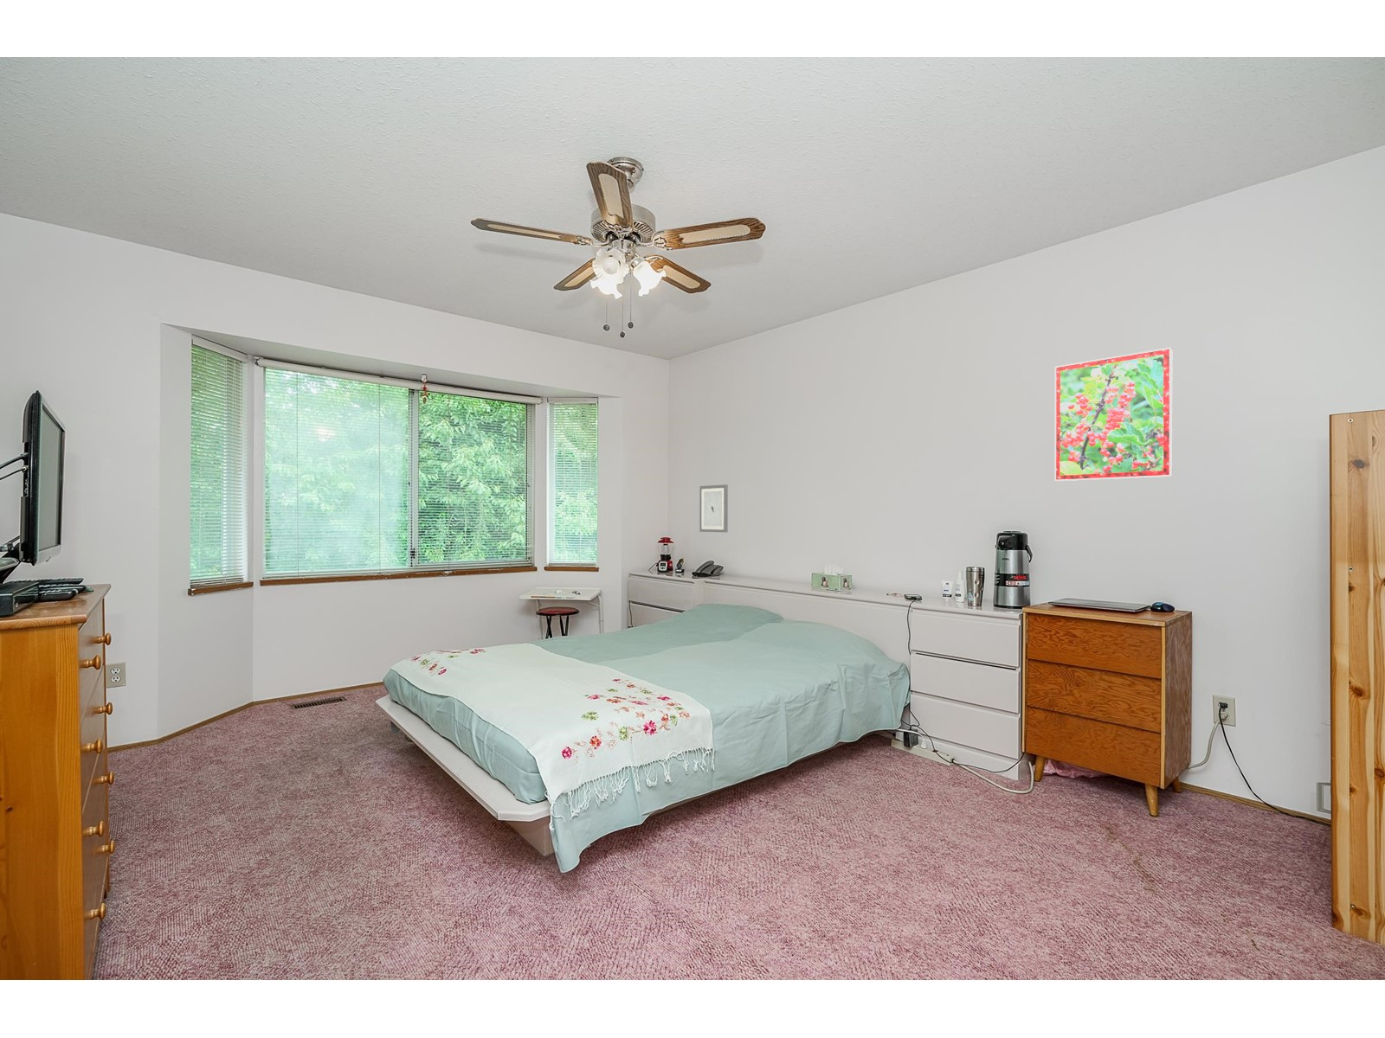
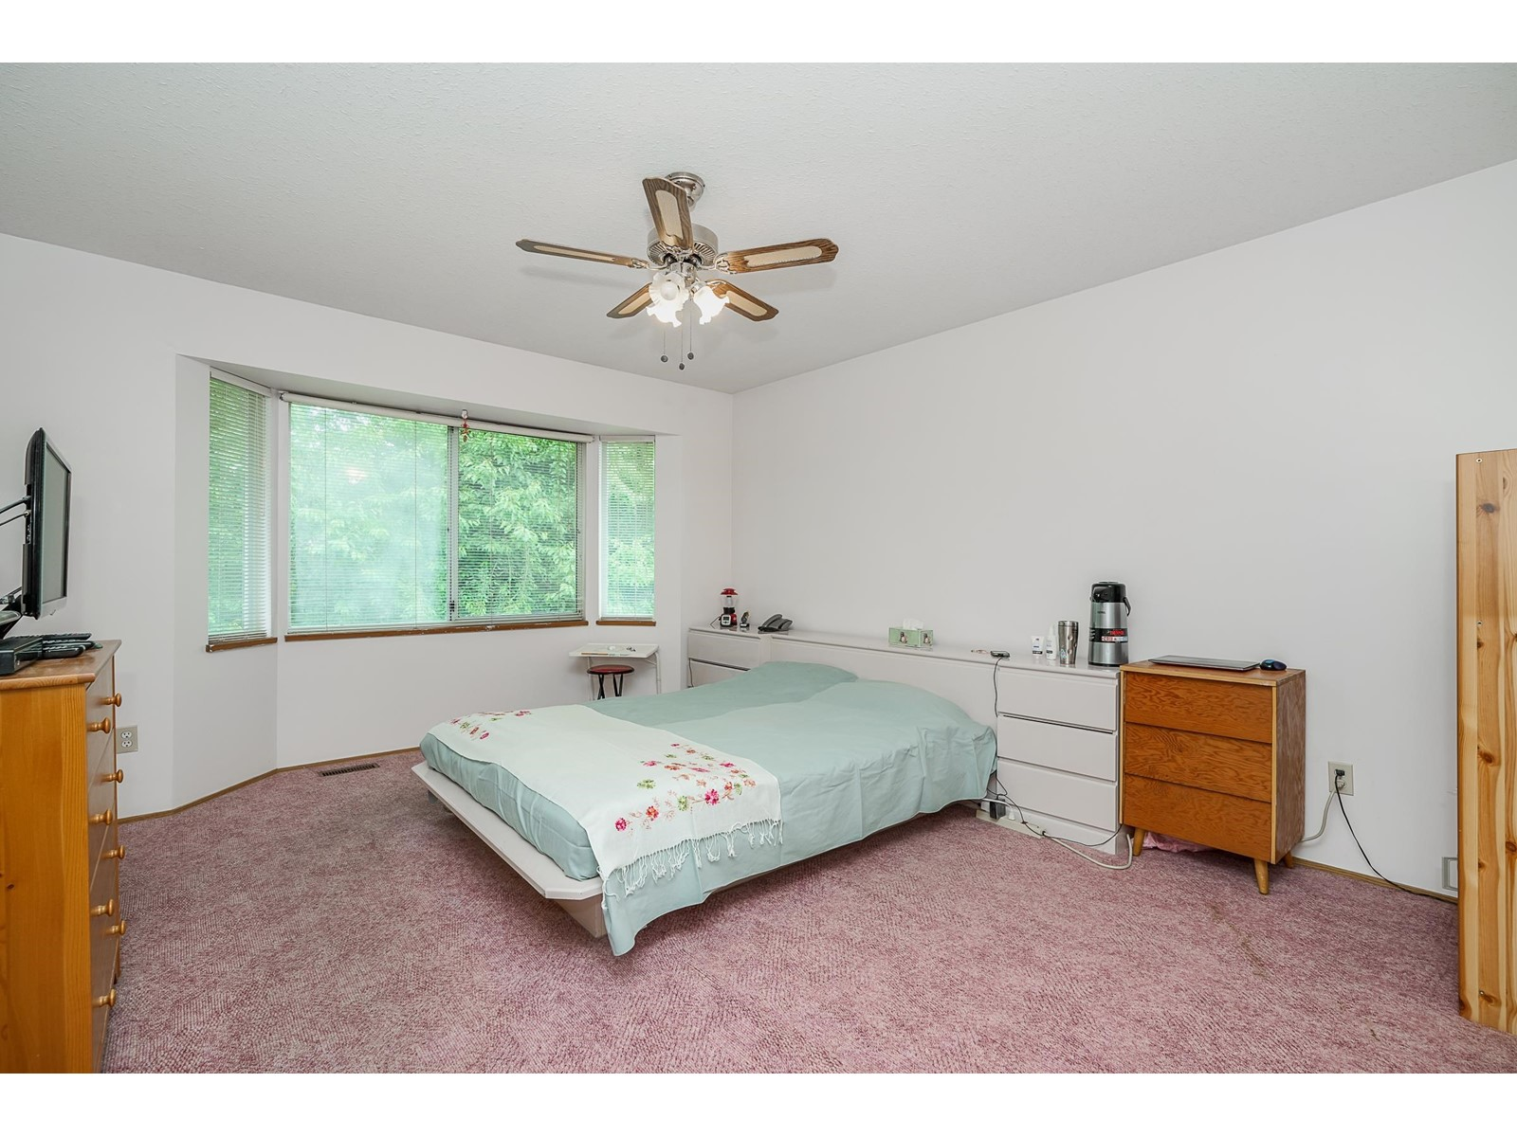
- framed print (1110, 418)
- wall art (713, 508)
